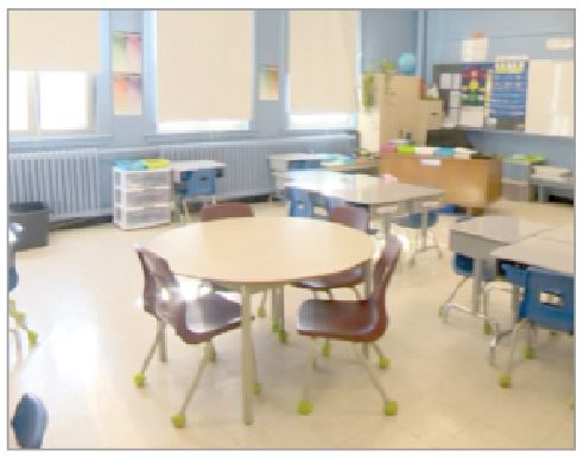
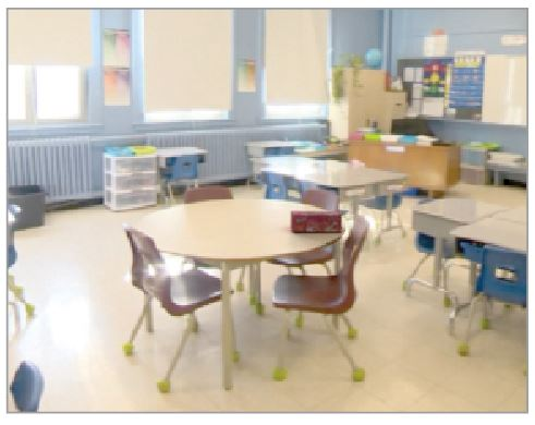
+ tissue box (315, 220)
